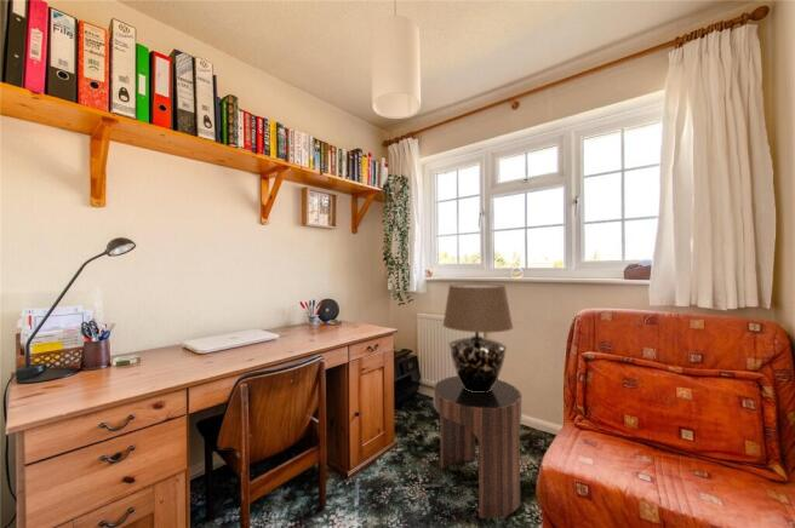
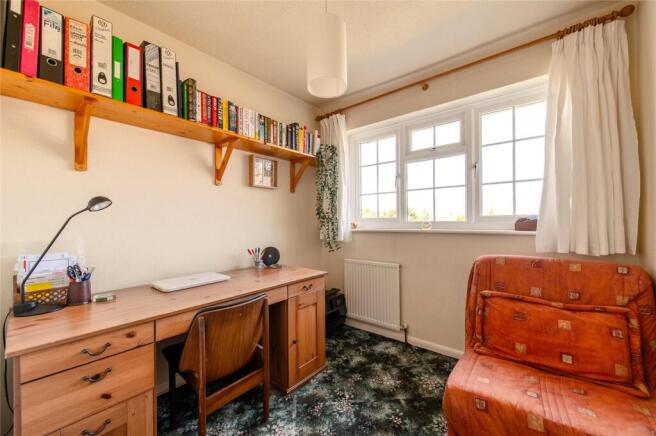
- side table (476, 436)
- table lamp (476, 335)
